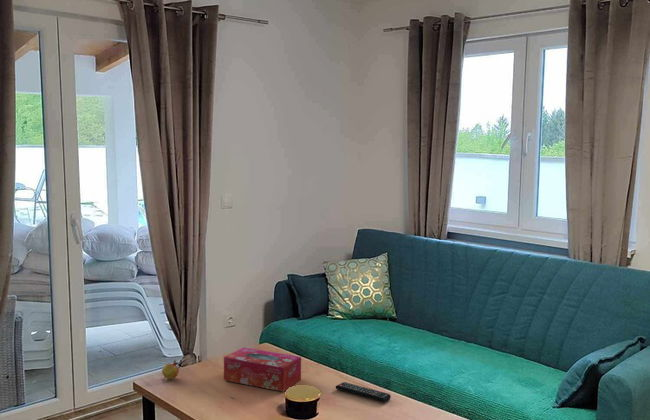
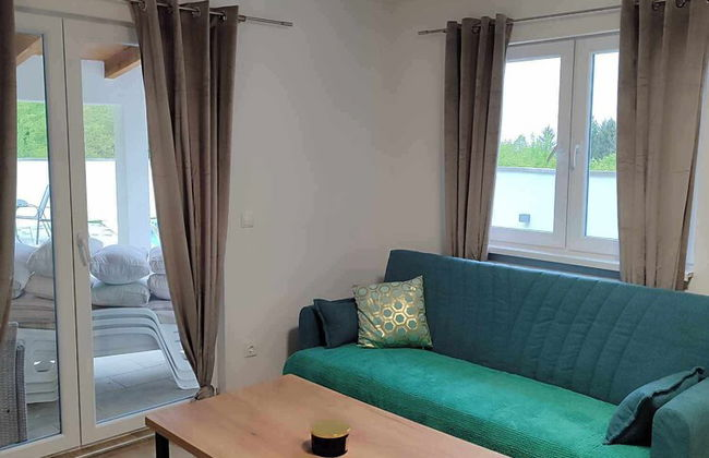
- remote control (362, 392)
- tissue box (262, 368)
- fruit (170, 369)
